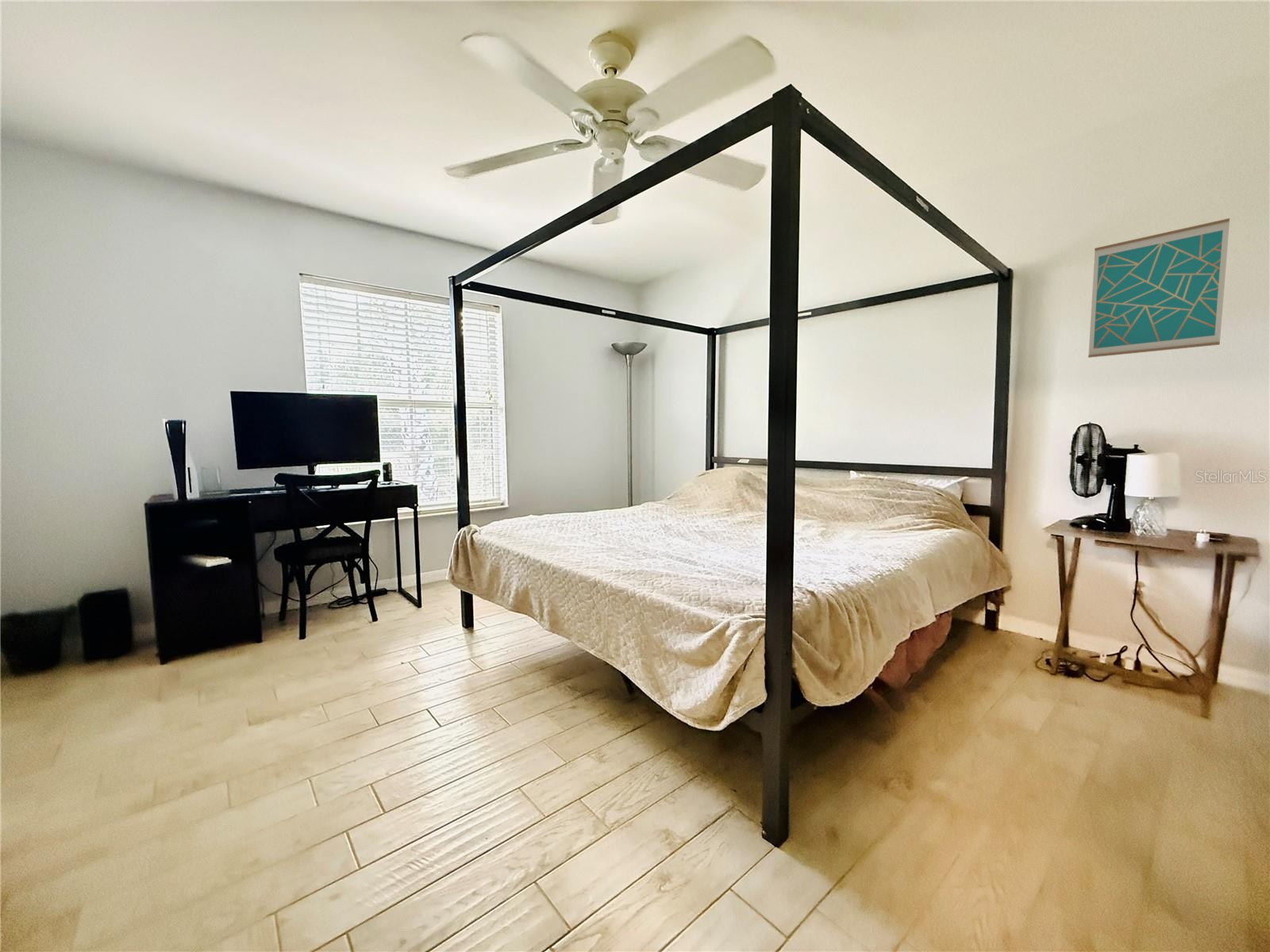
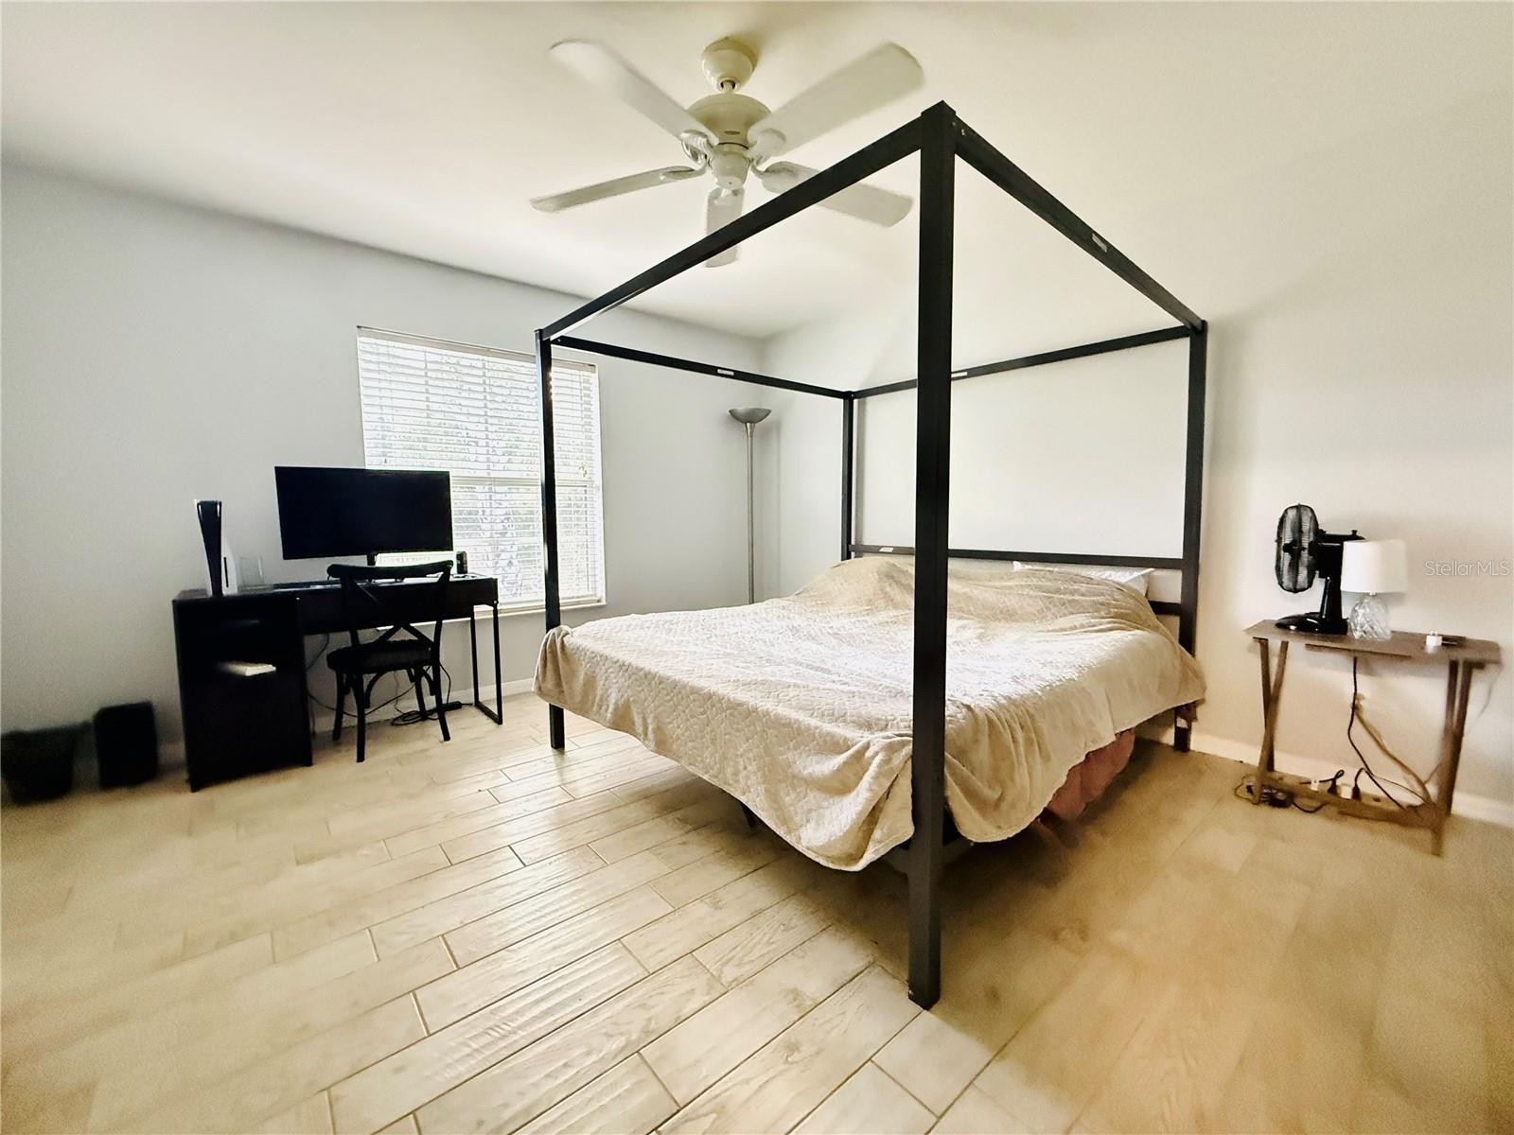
- wall art (1153, 294)
